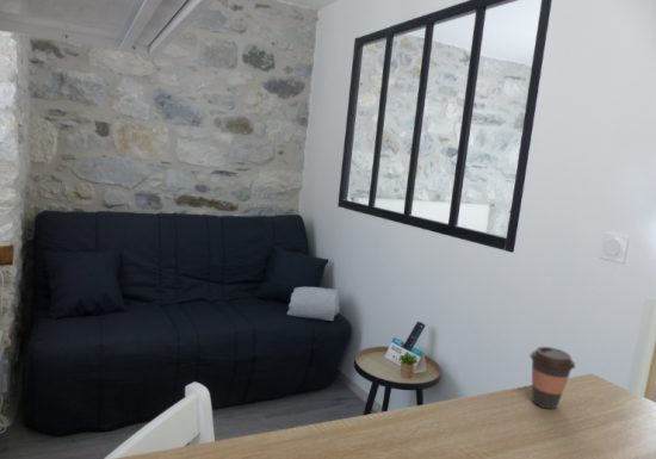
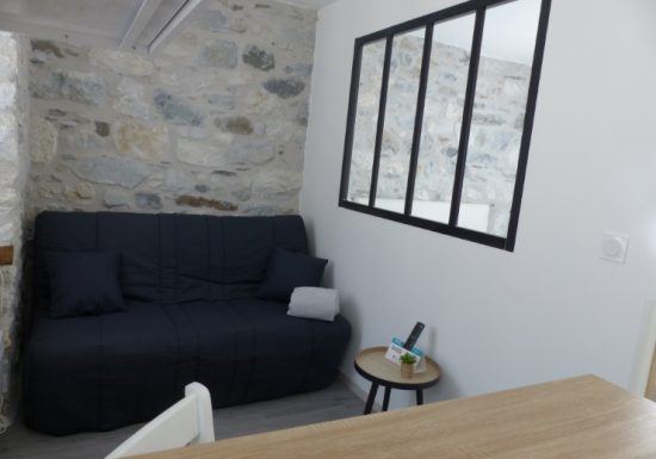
- coffee cup (549, 378)
